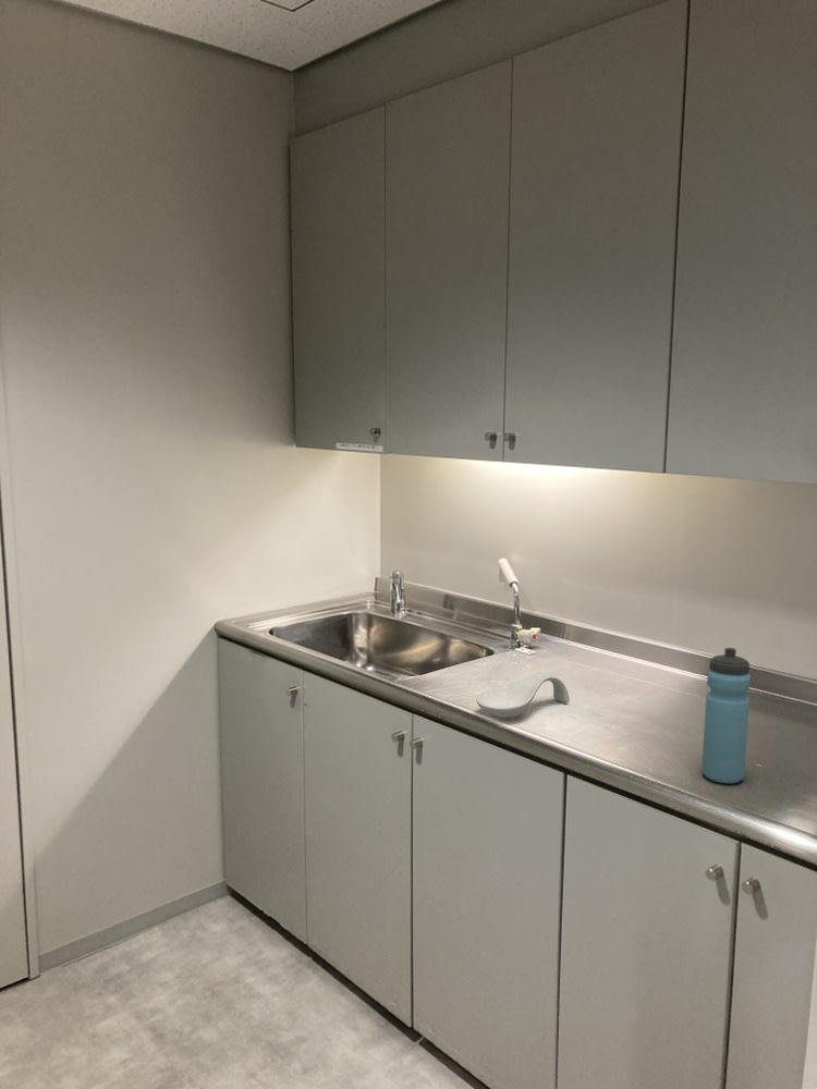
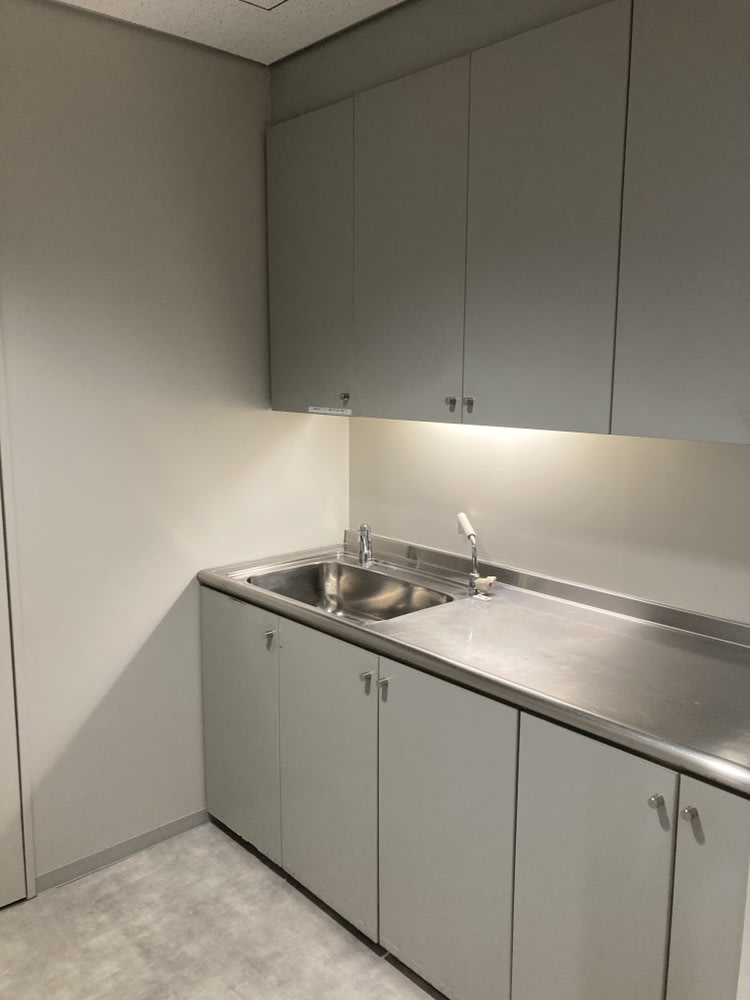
- water bottle (727, 712)
- spoon rest (523, 694)
